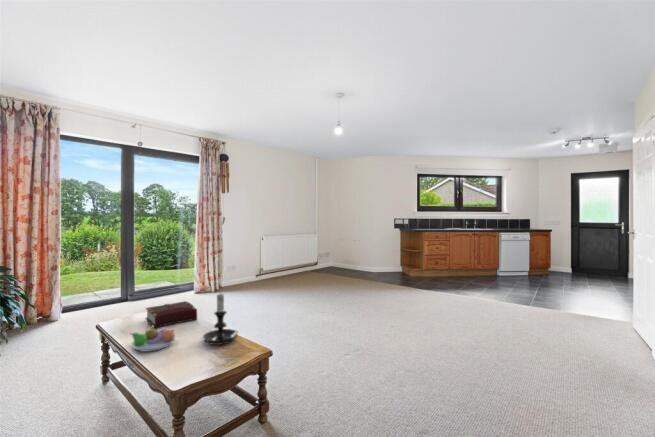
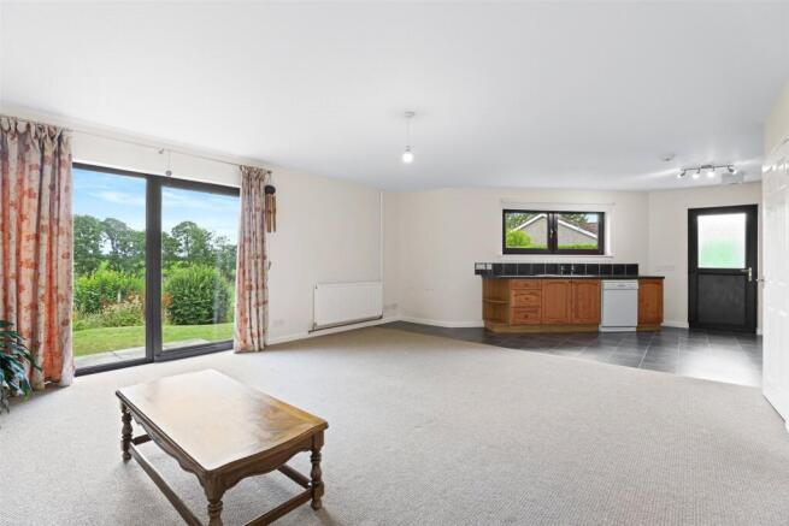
- fruit bowl (152, 336)
- book (171, 313)
- candle holder (220, 315)
